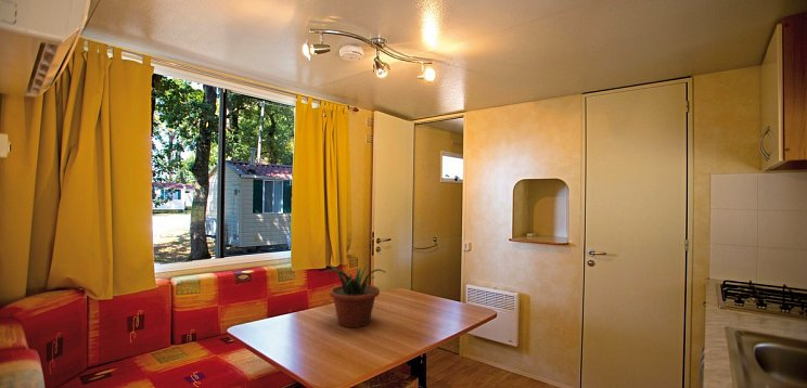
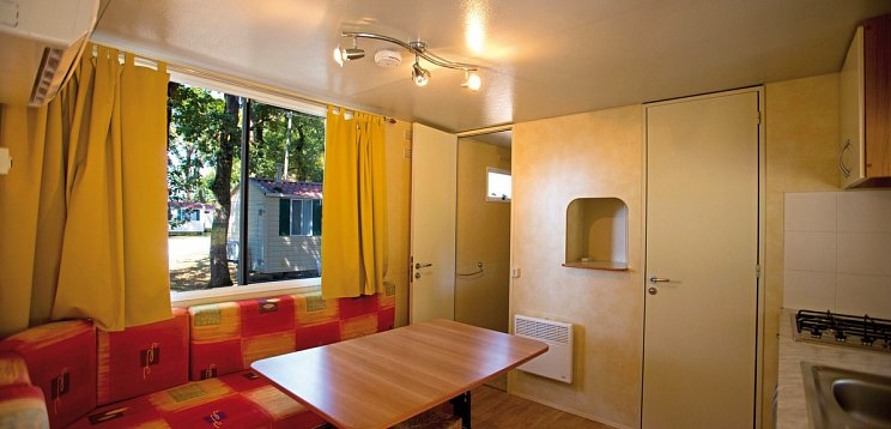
- potted plant (354, 295)
